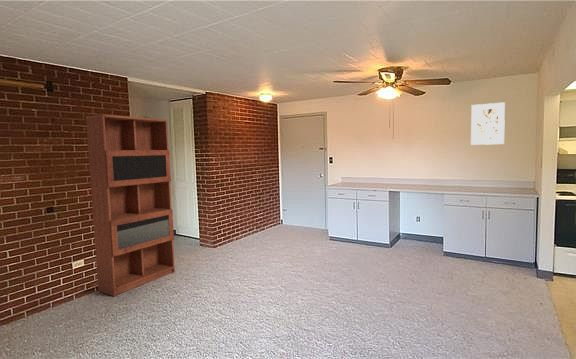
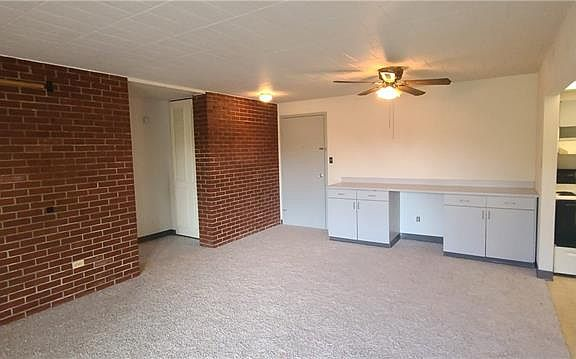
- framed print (487, 124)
- bookcase (134, 201)
